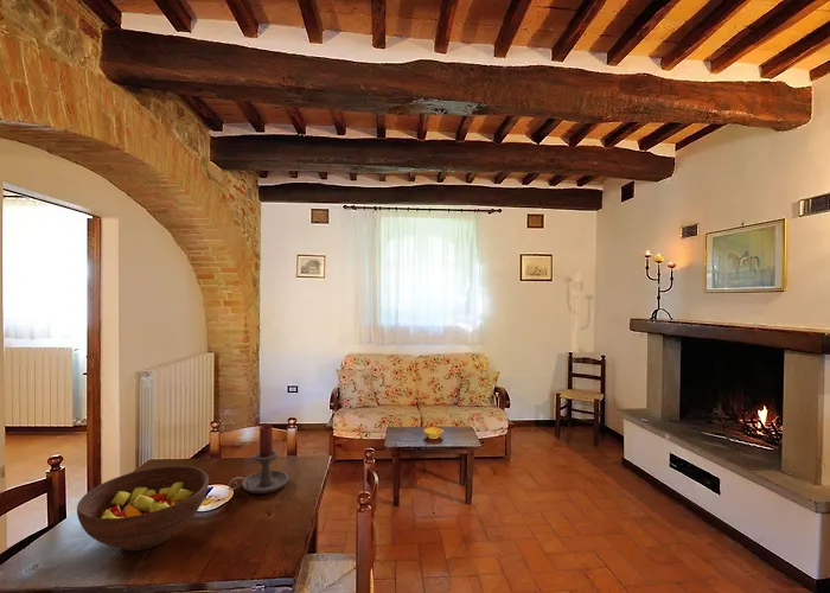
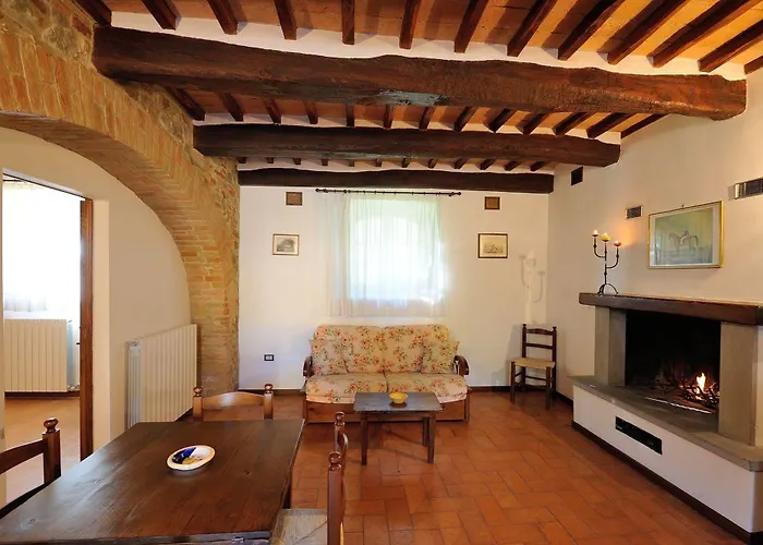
- candle holder (258, 455)
- fruit bowl (147, 514)
